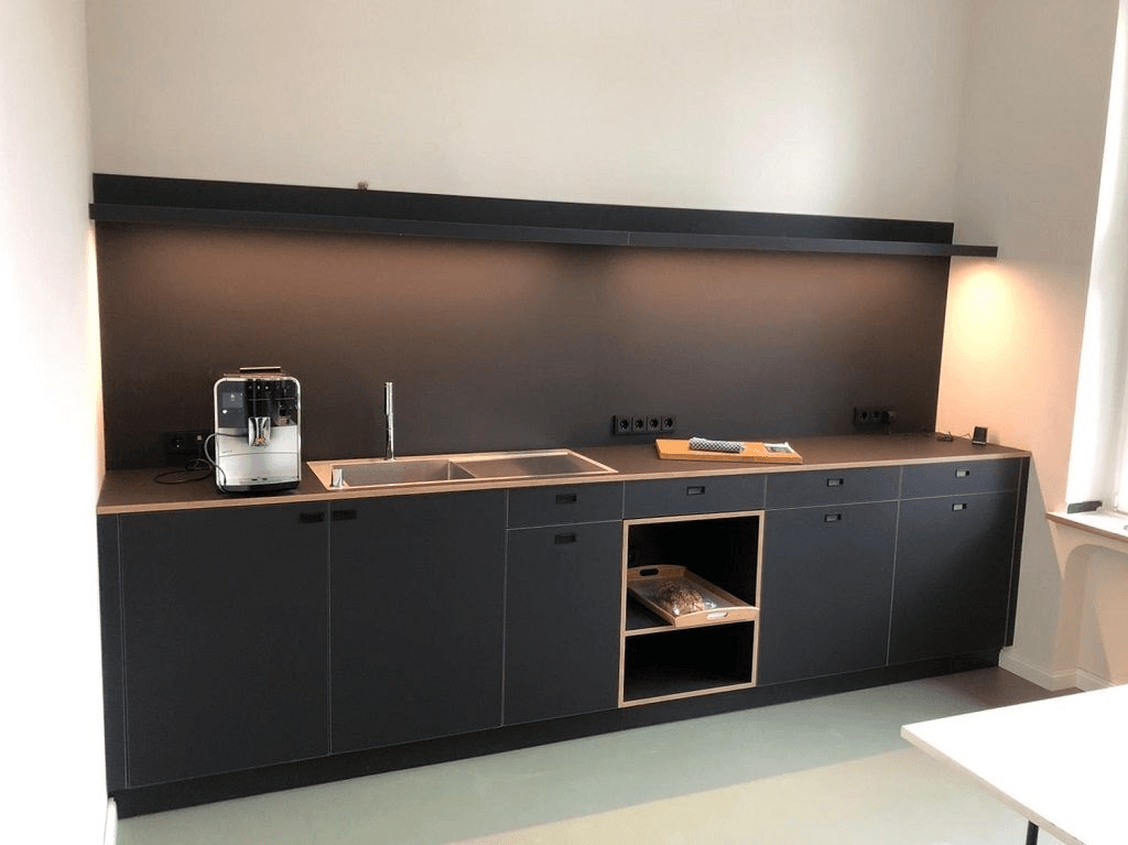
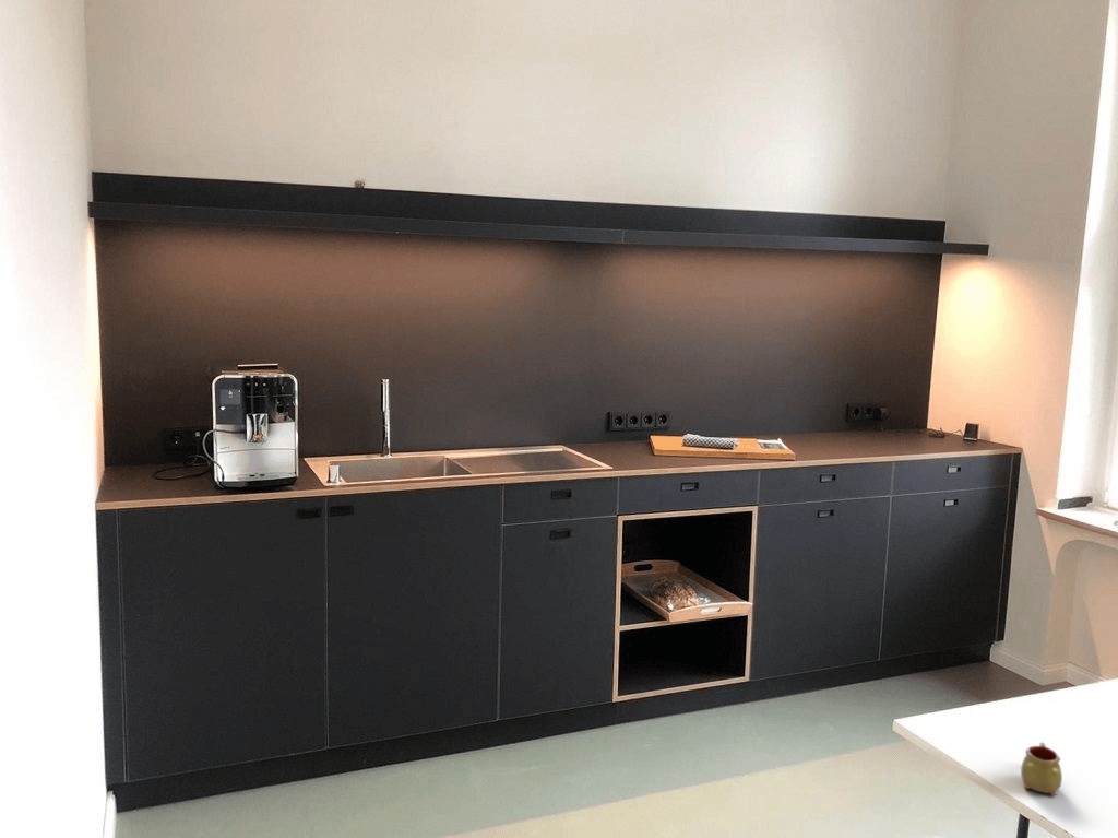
+ mug (1043, 764)
